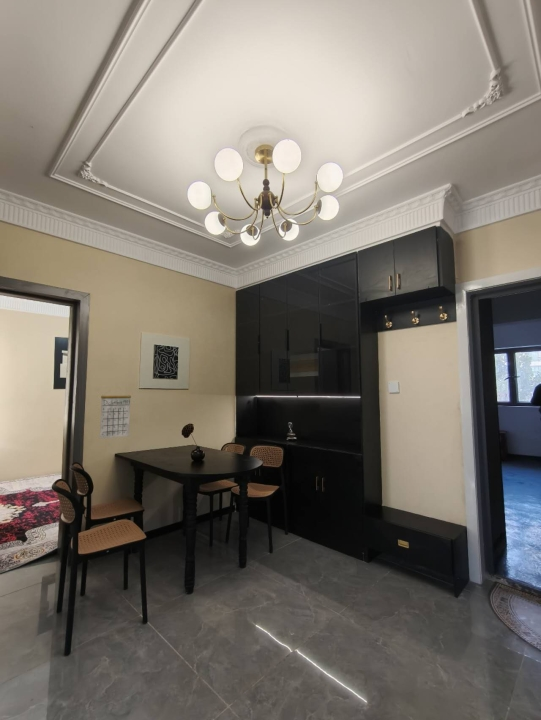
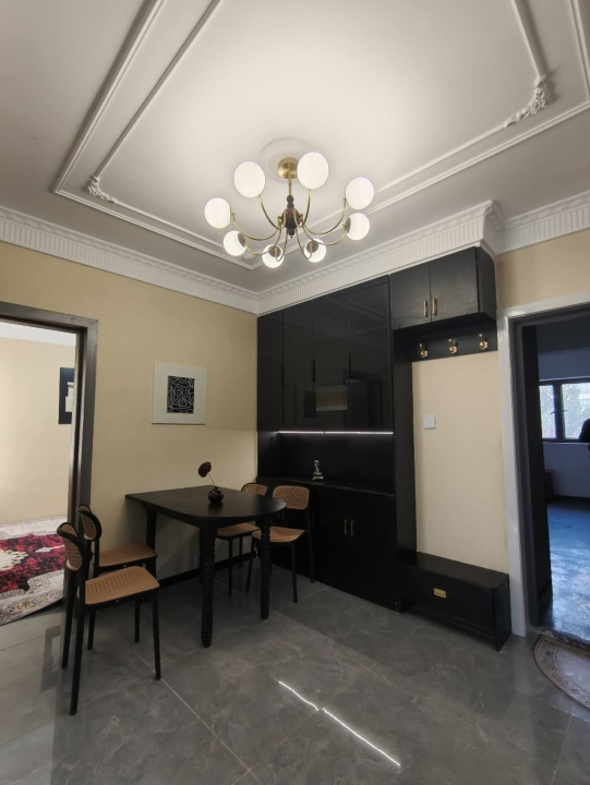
- calendar (115, 411)
